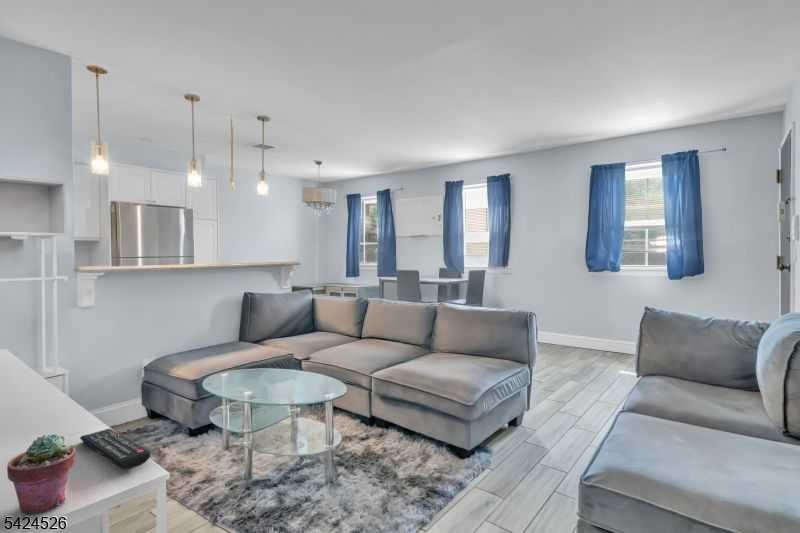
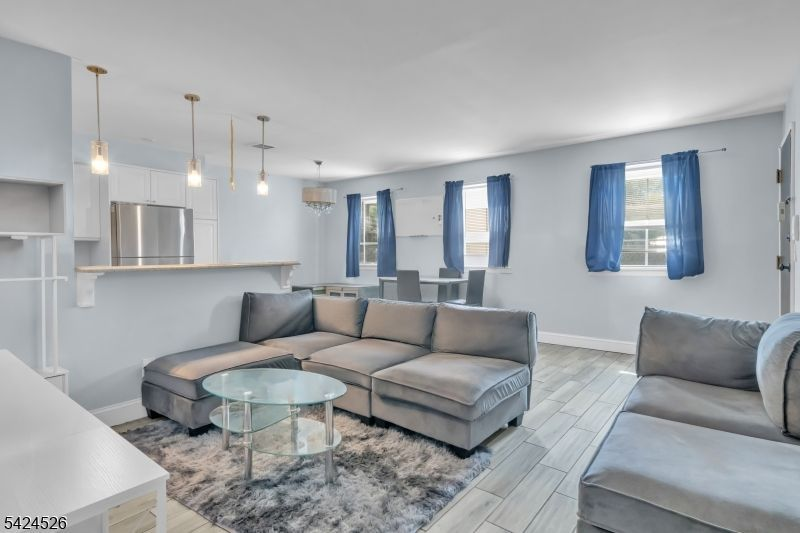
- potted succulent (42, 470)
- remote control (113, 447)
